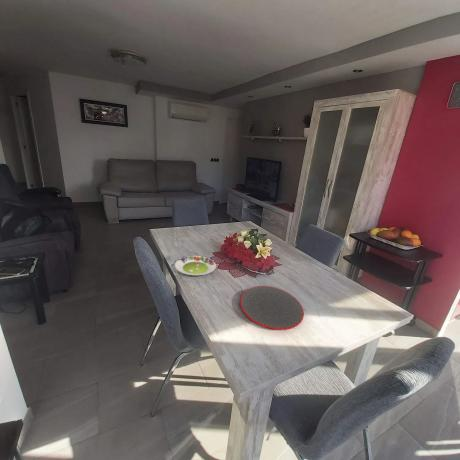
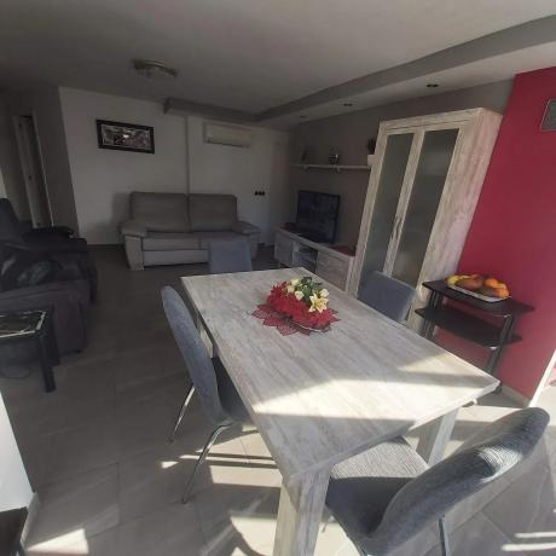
- plate (271, 306)
- salad plate (195, 265)
